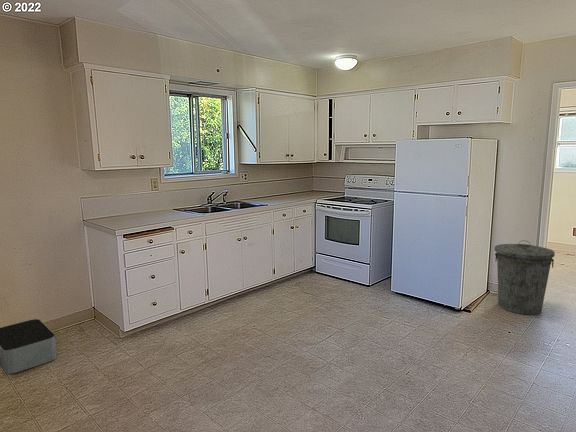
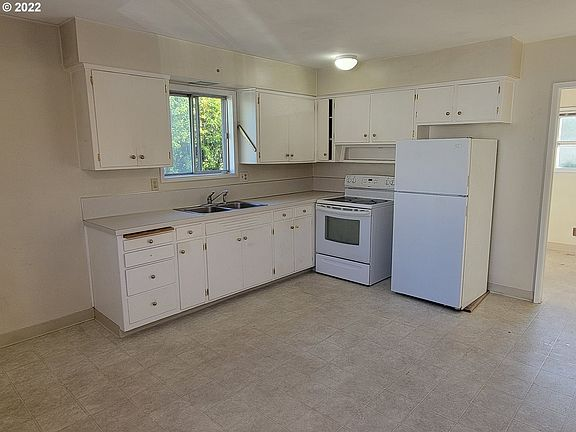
- storage bin (23, 344)
- trash can (521, 274)
